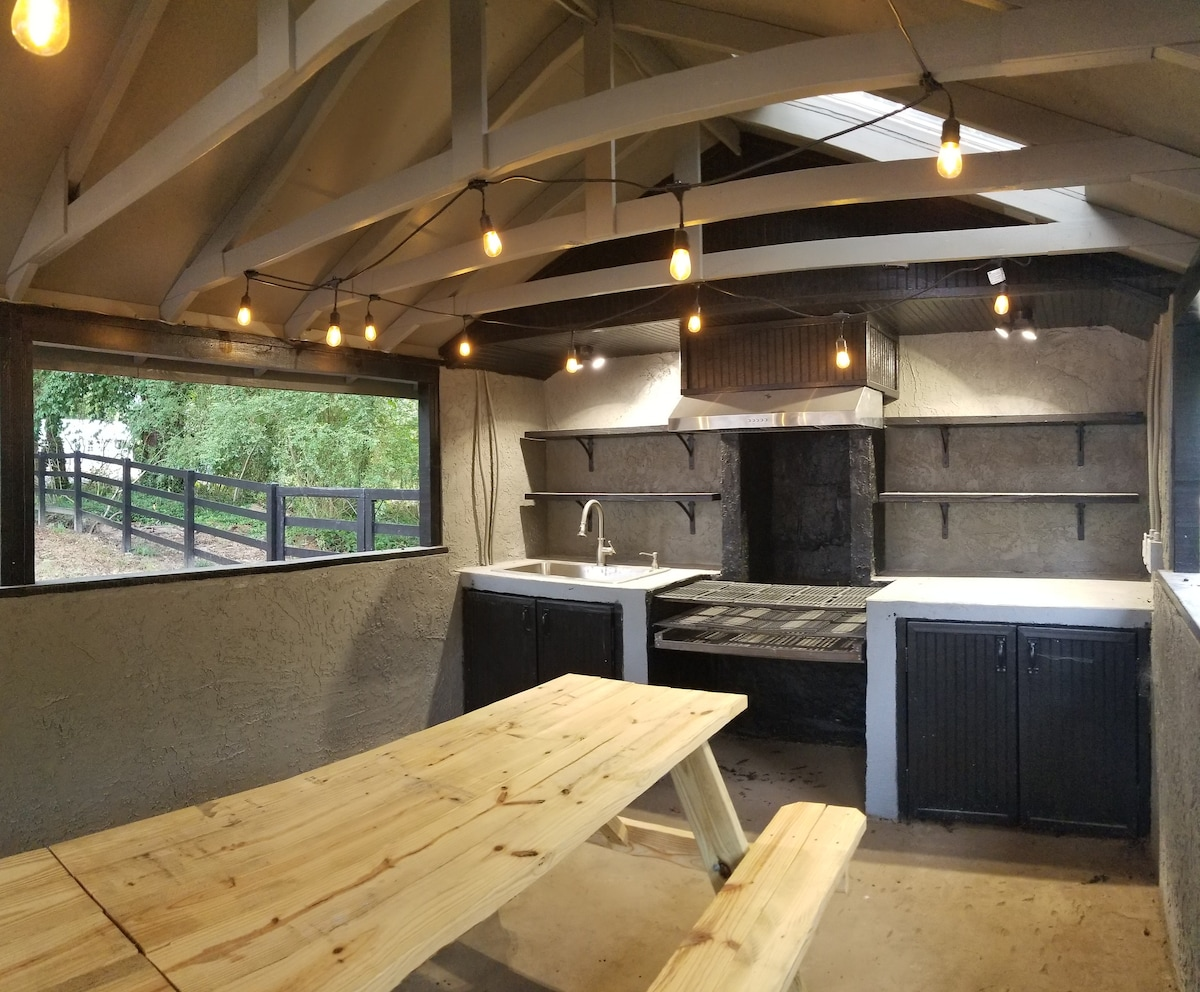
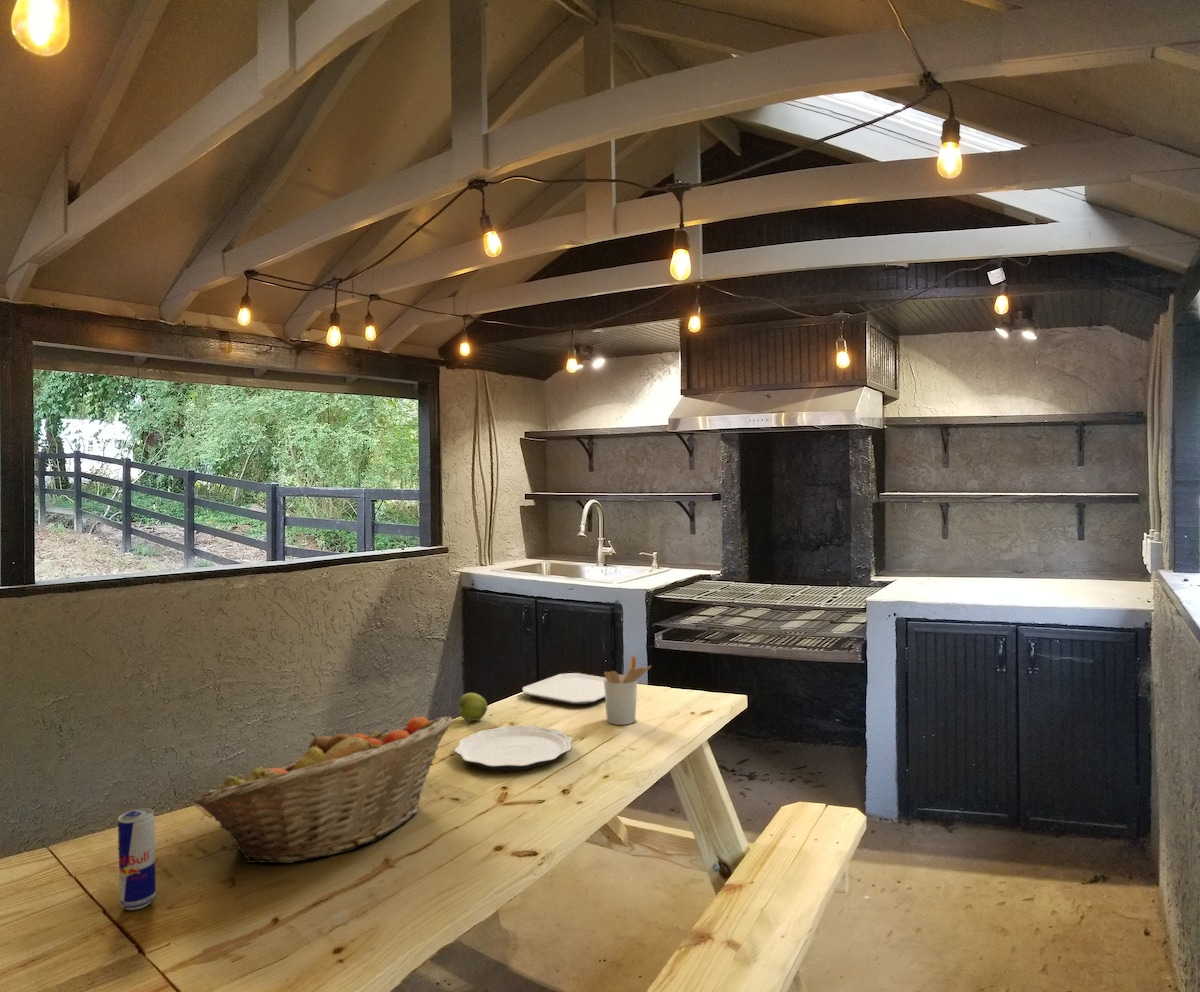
+ beverage can (137, 858)
+ apple (472, 706)
+ plate (575, 689)
+ plate (514, 748)
+ fruit basket (335, 776)
+ utensil holder (627, 691)
